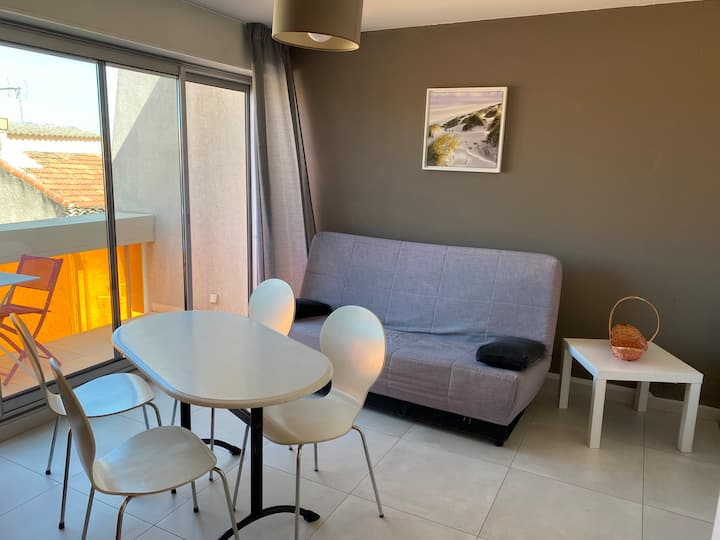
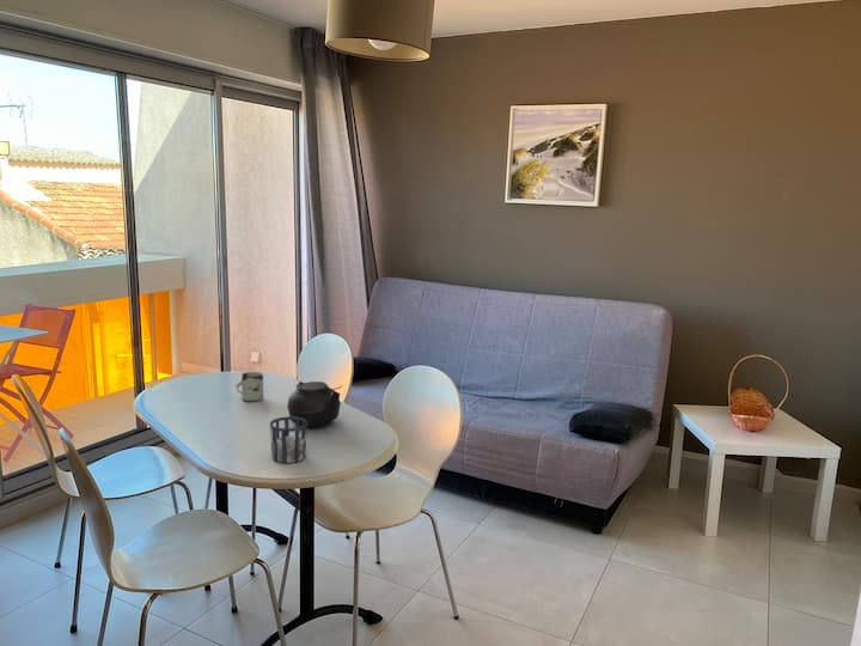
+ cup (249, 386)
+ teapot (317, 406)
+ cup (288, 439)
